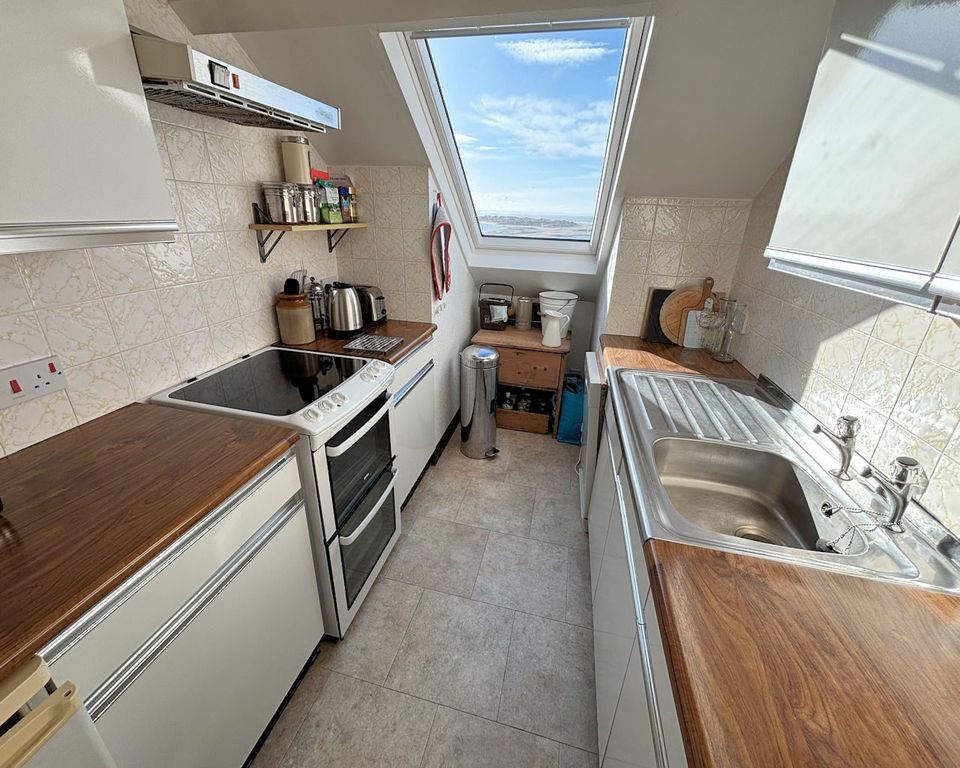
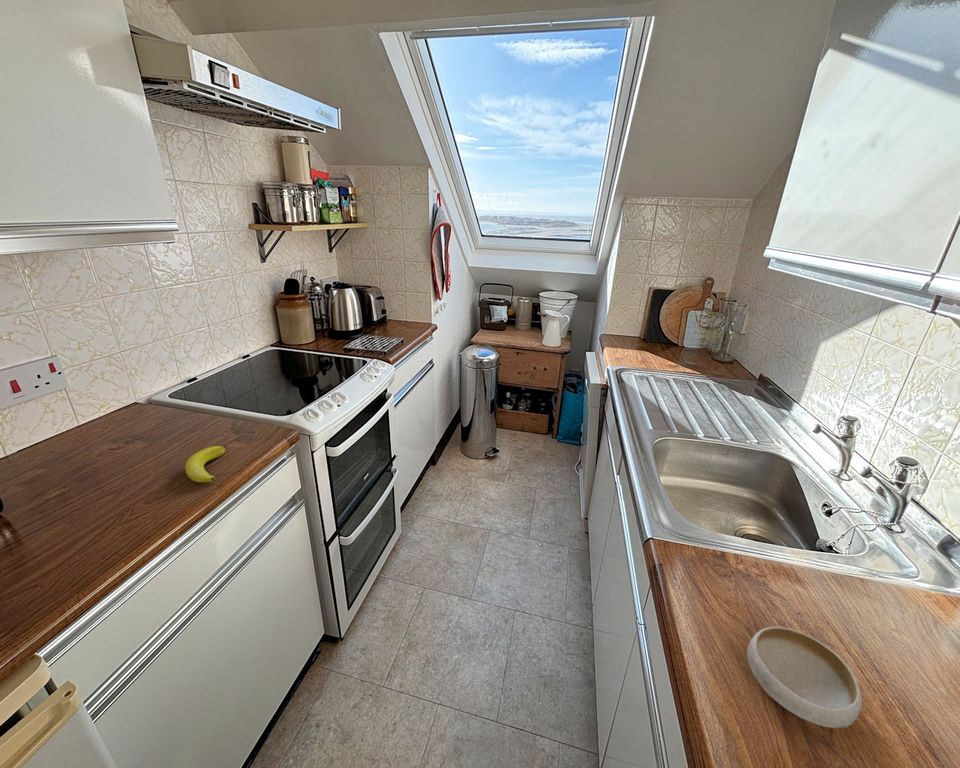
+ bowl (800, 675)
+ banana (204, 463)
